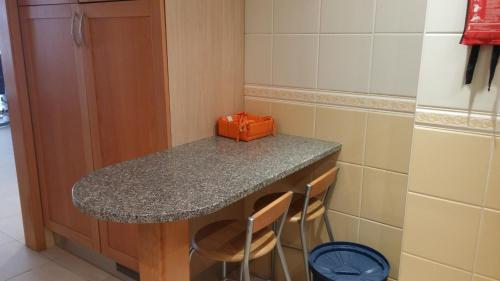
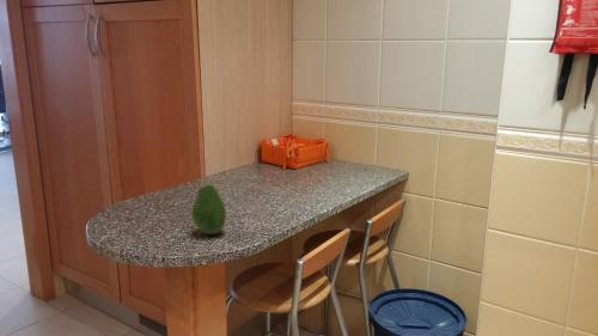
+ fruit (208, 209)
